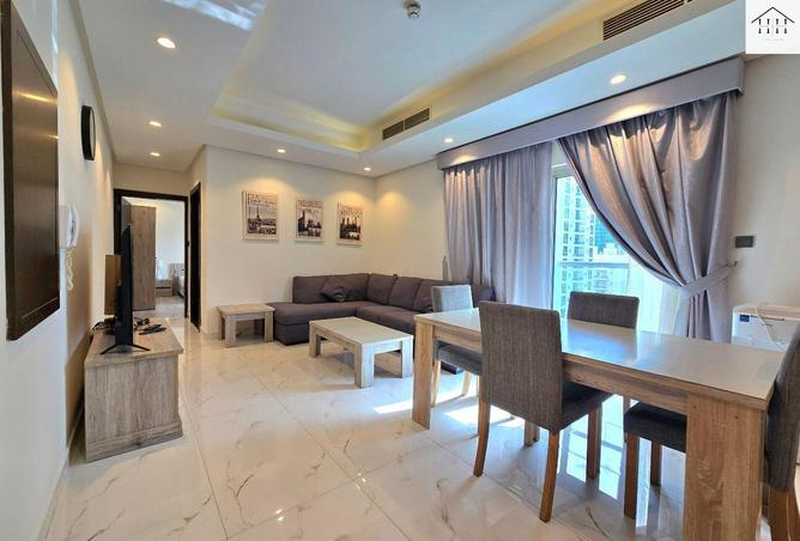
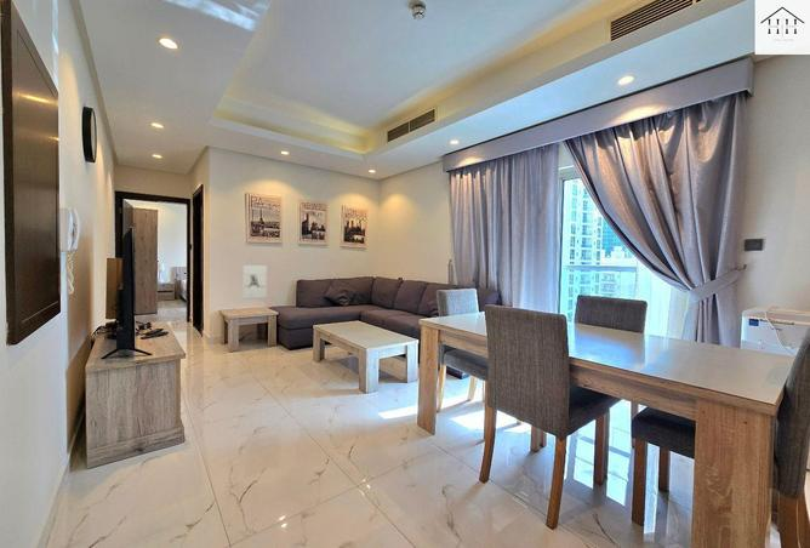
+ wall sculpture (255, 281)
